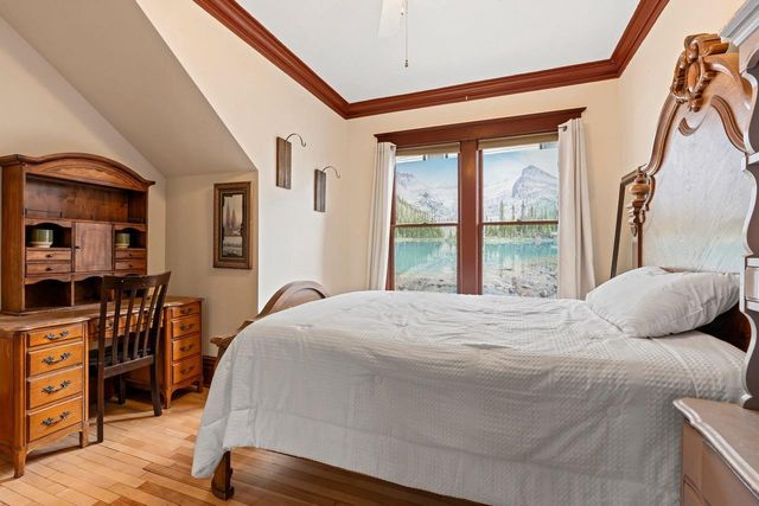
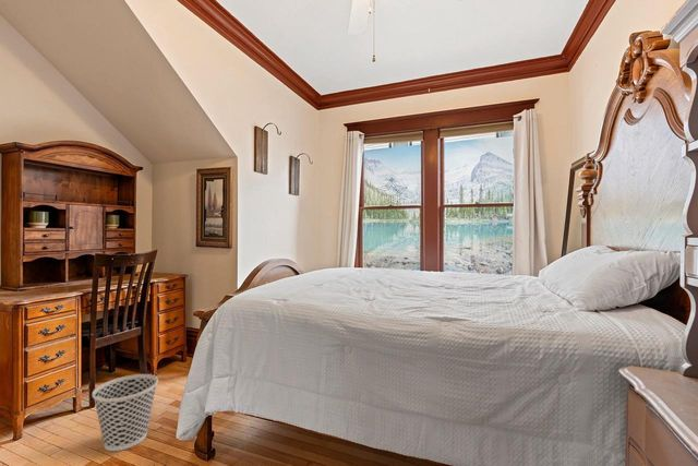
+ wastebasket (125, 411)
